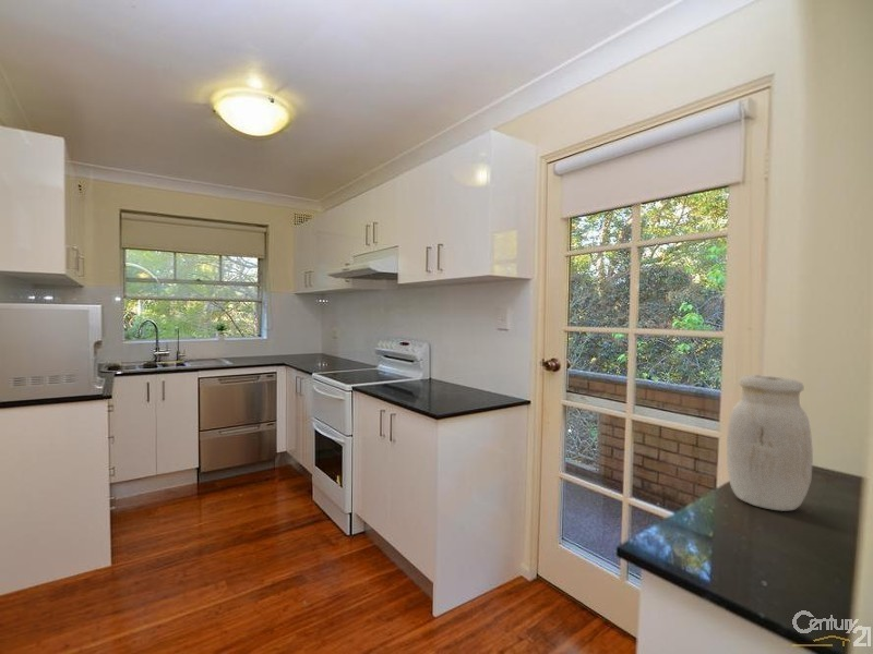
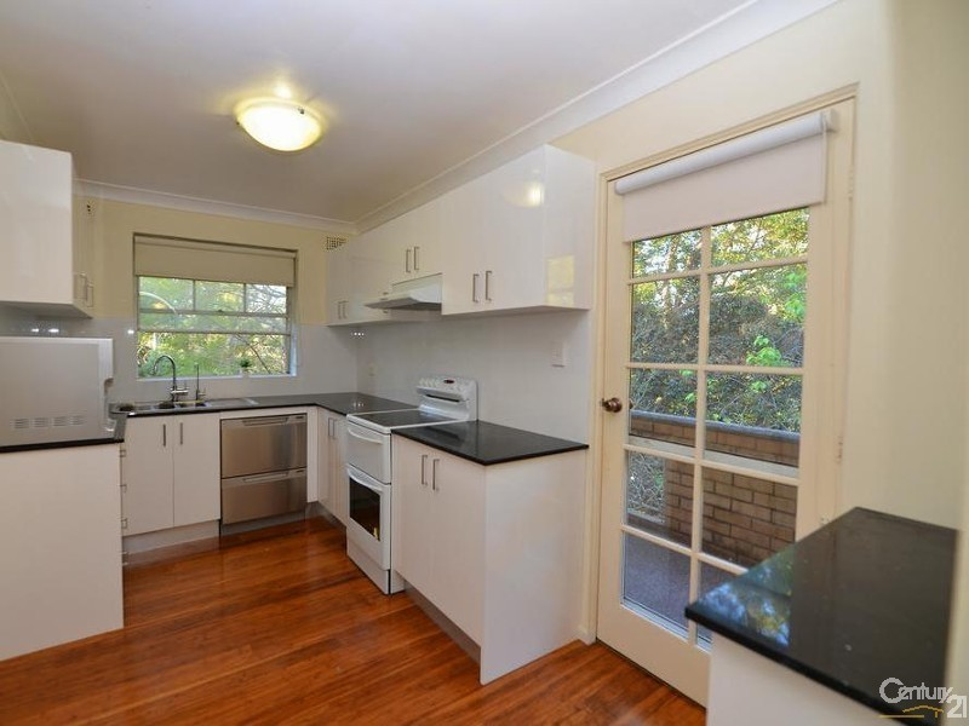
- jar (767, 439)
